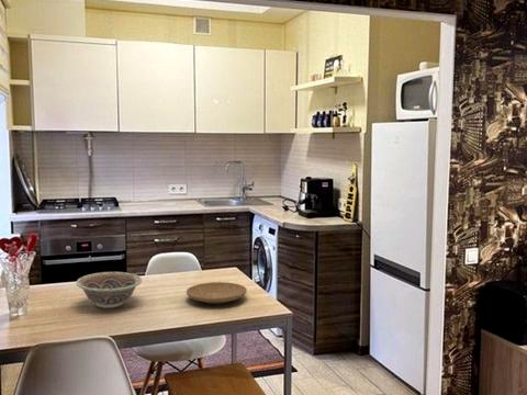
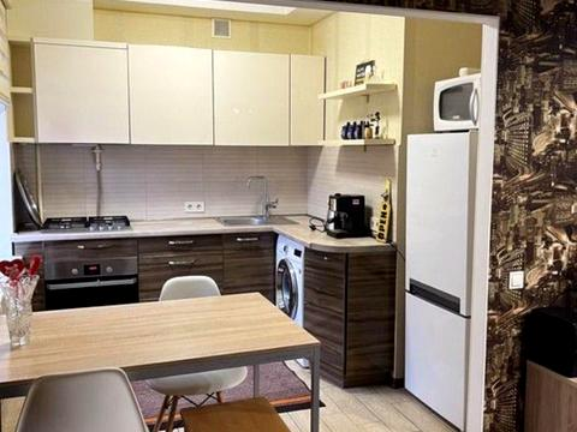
- plate (216, 294)
- decorative bowl (110, 291)
